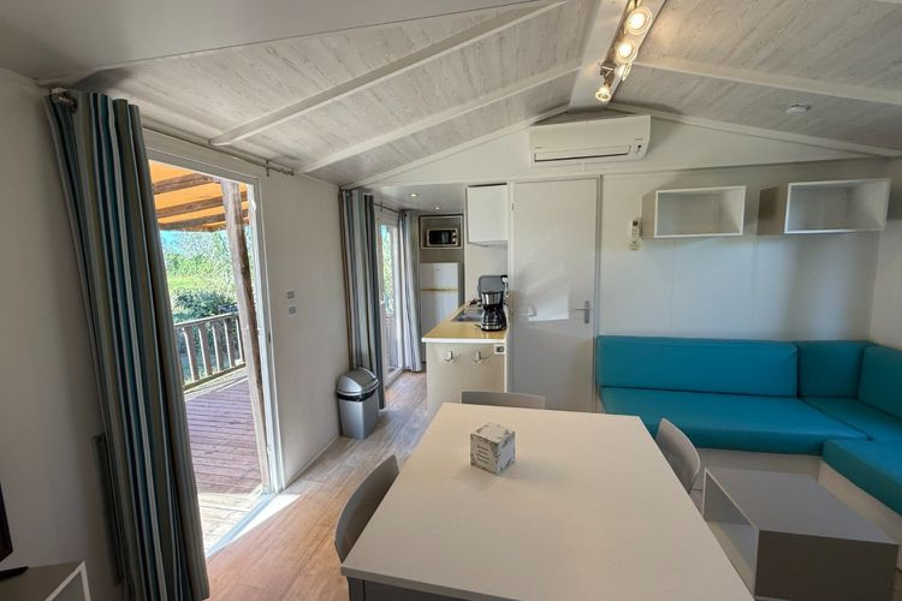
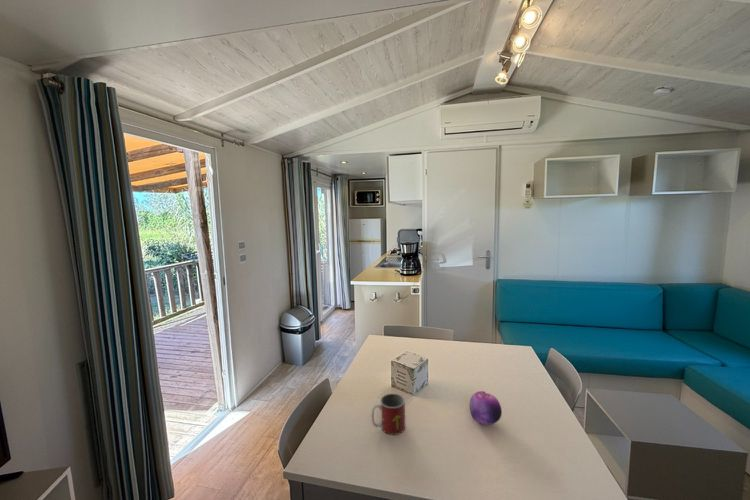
+ mug (388, 414)
+ fruit (484, 408)
